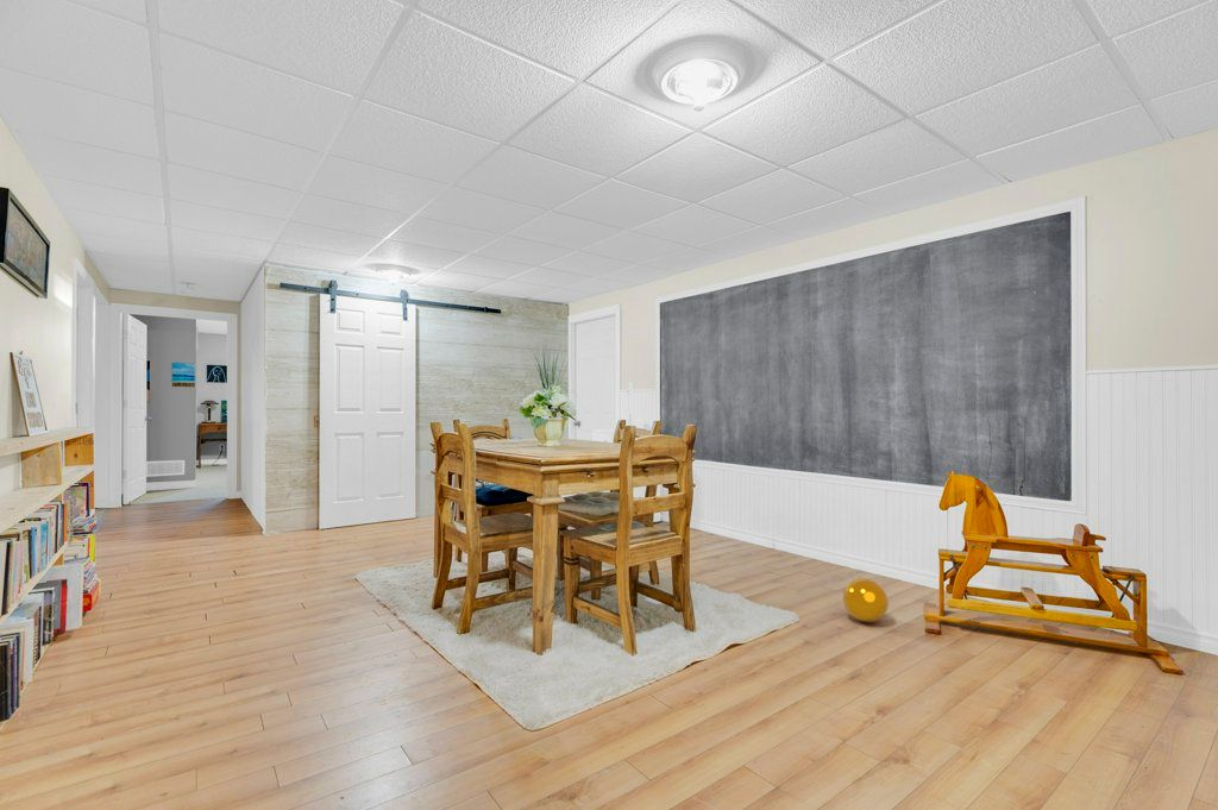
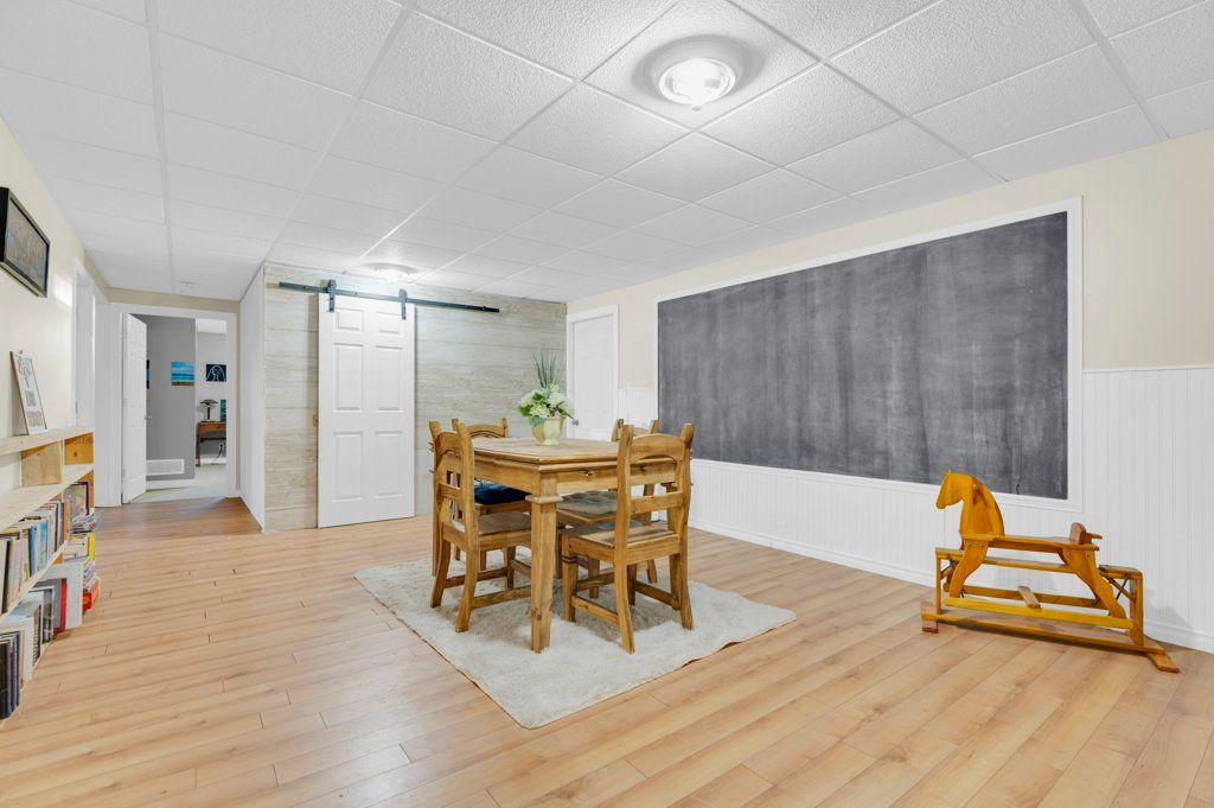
- ball (865, 599)
